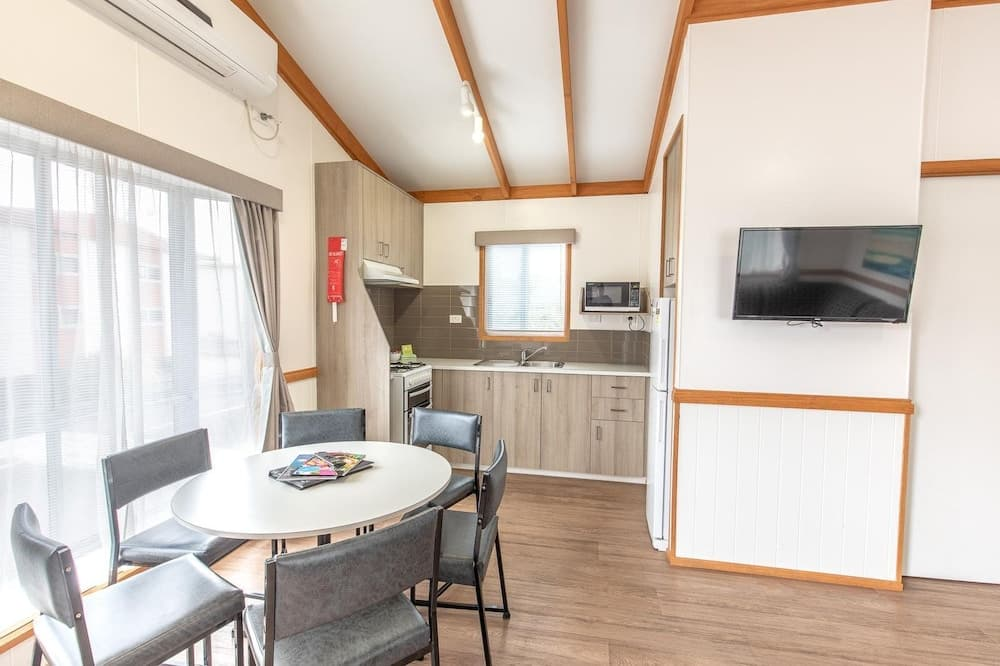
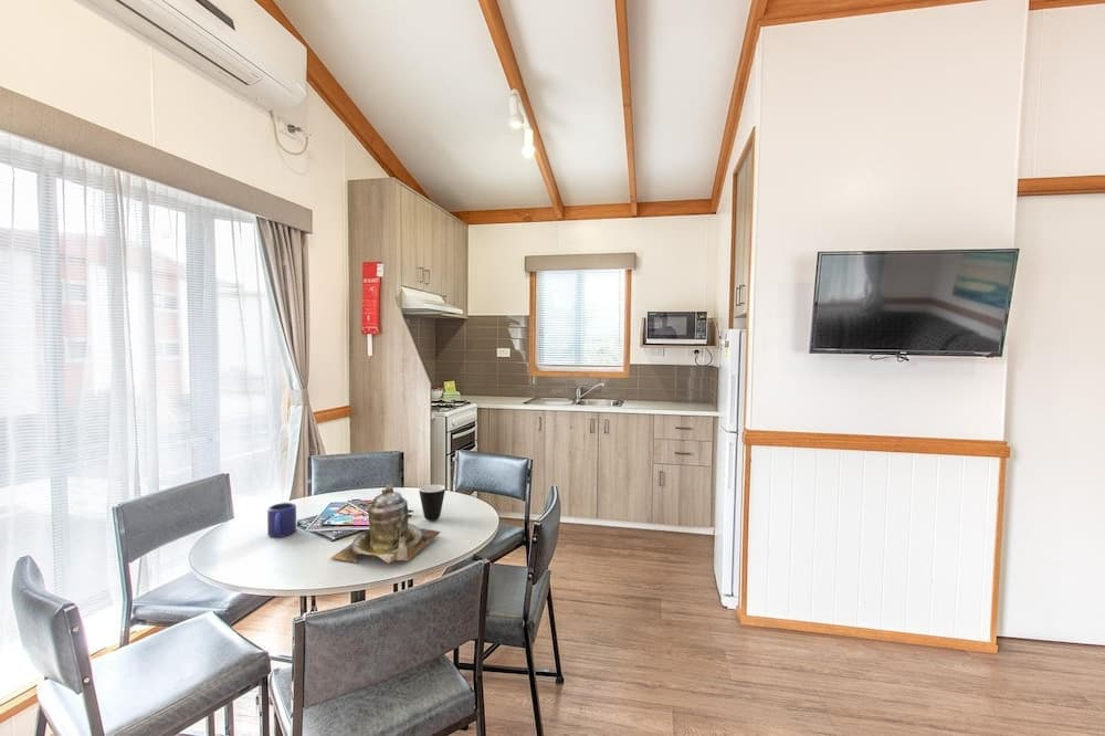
+ mug (281, 521)
+ mug (432, 503)
+ teapot (388, 515)
